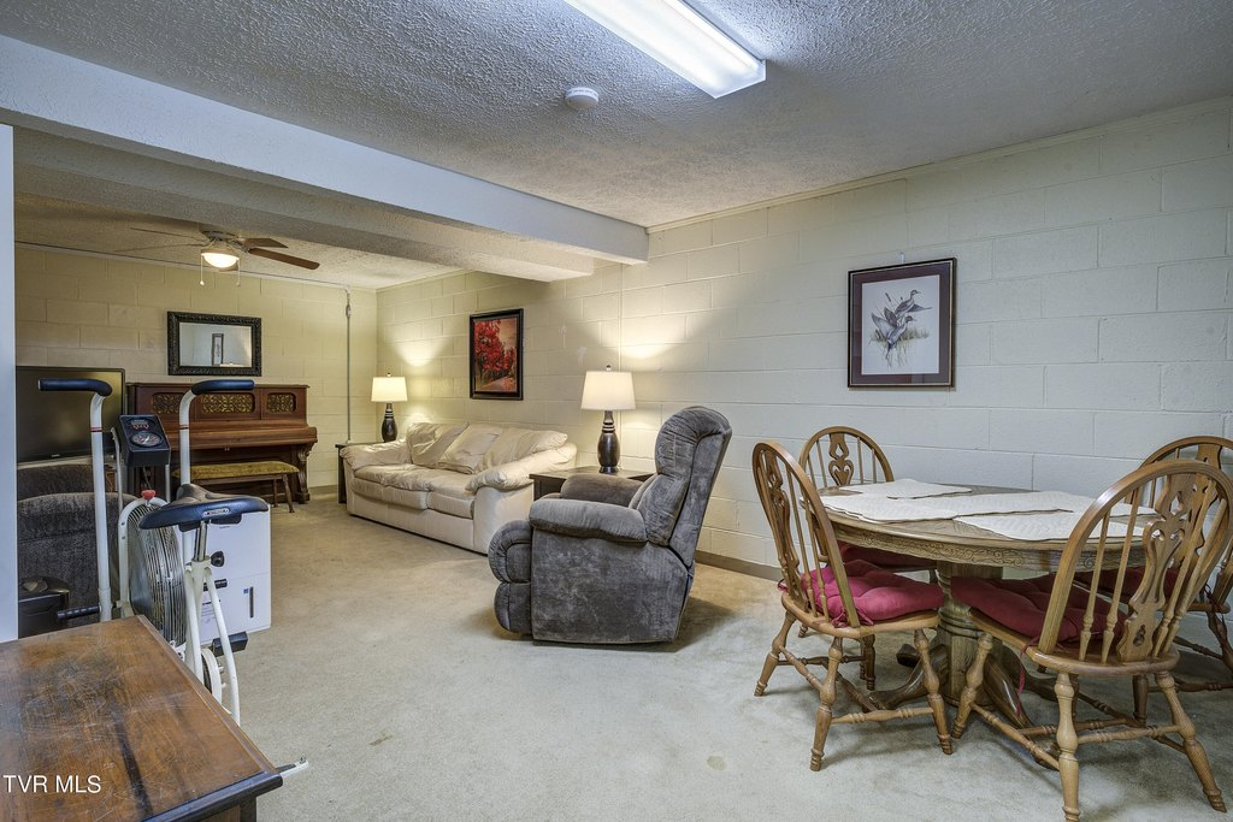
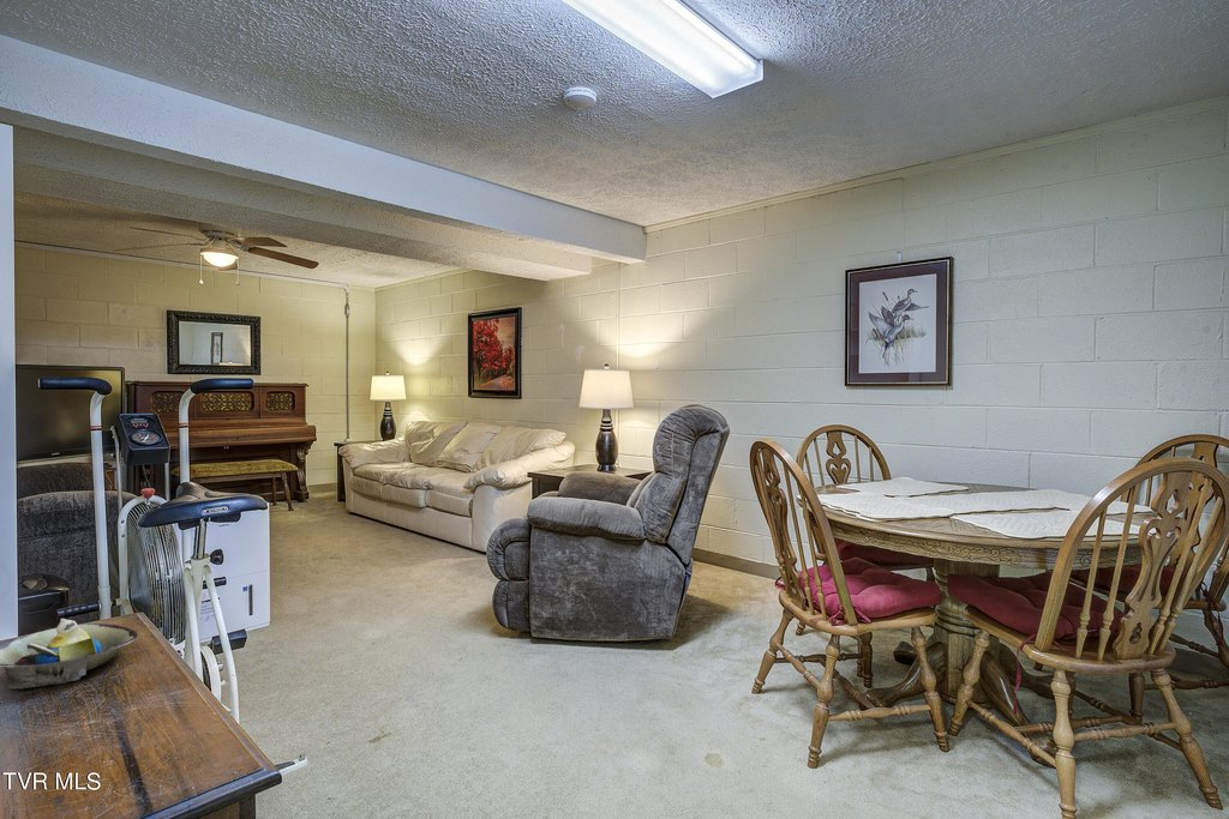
+ decorative bowl (70, 644)
